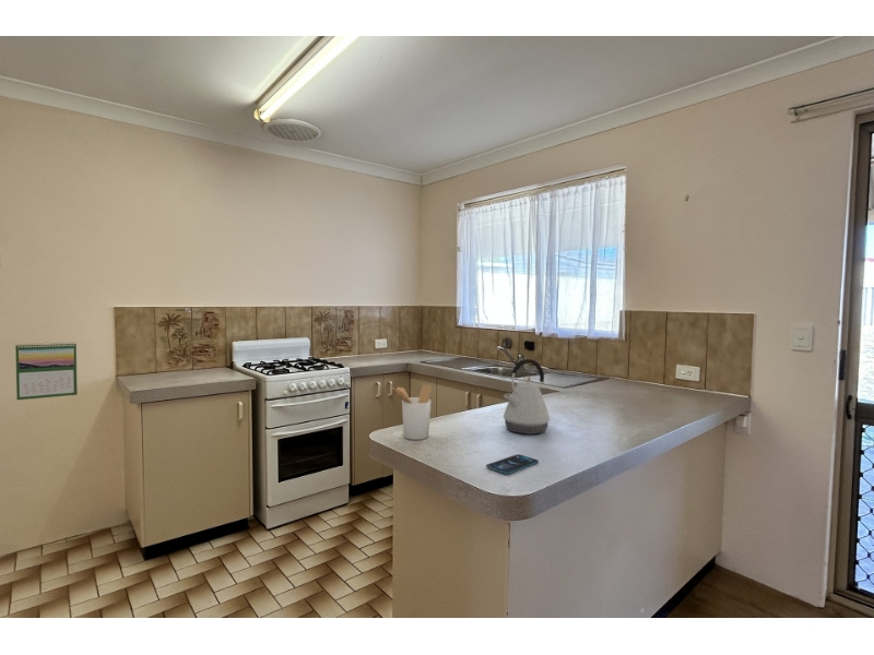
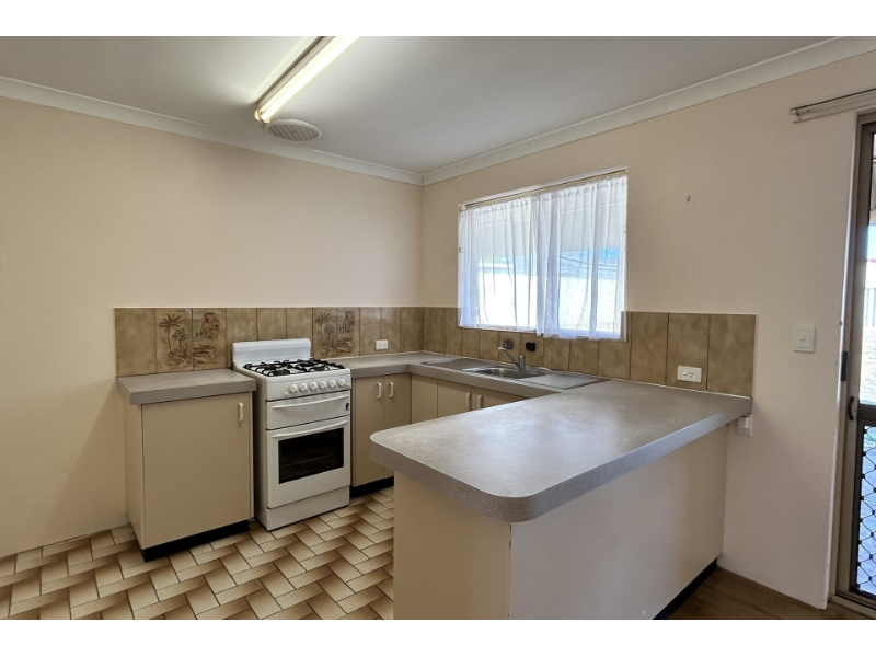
- calendar (47, 369)
- utensil holder (410, 410)
- kettle (525, 394)
- smartphone (512, 463)
